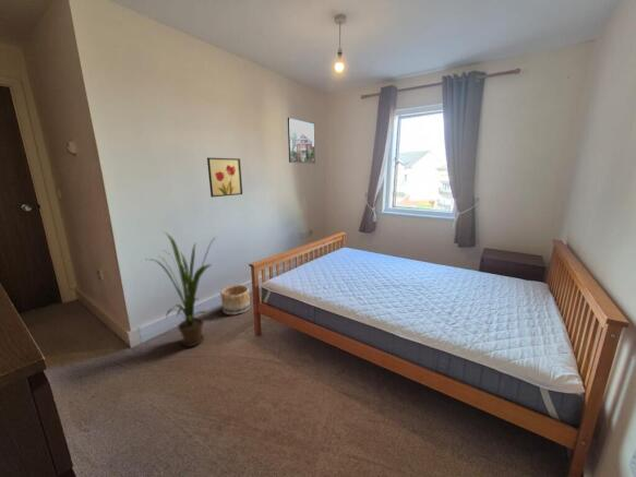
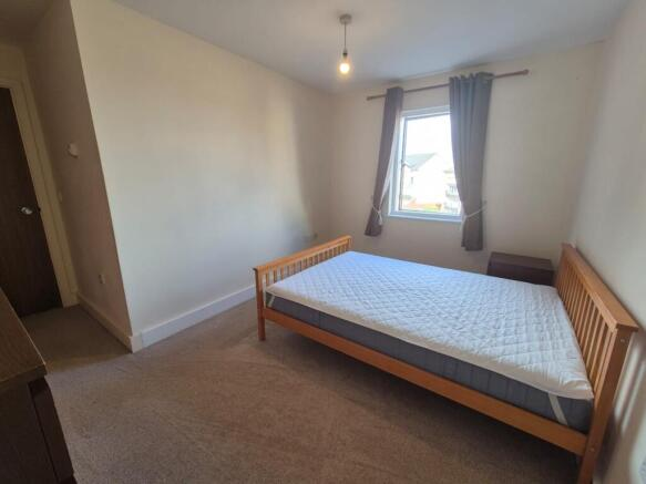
- house plant (180, 290)
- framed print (302, 142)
- wall art (225, 177)
- basket (236, 299)
